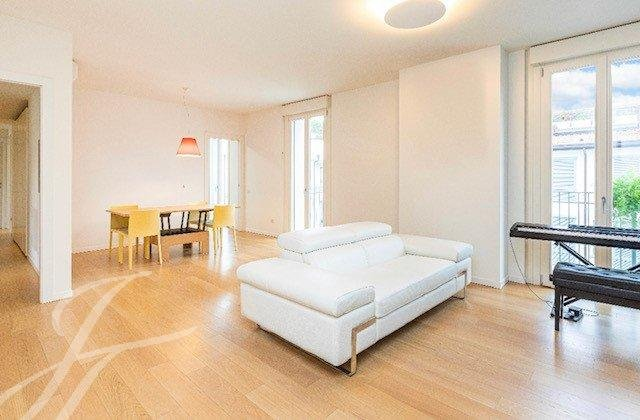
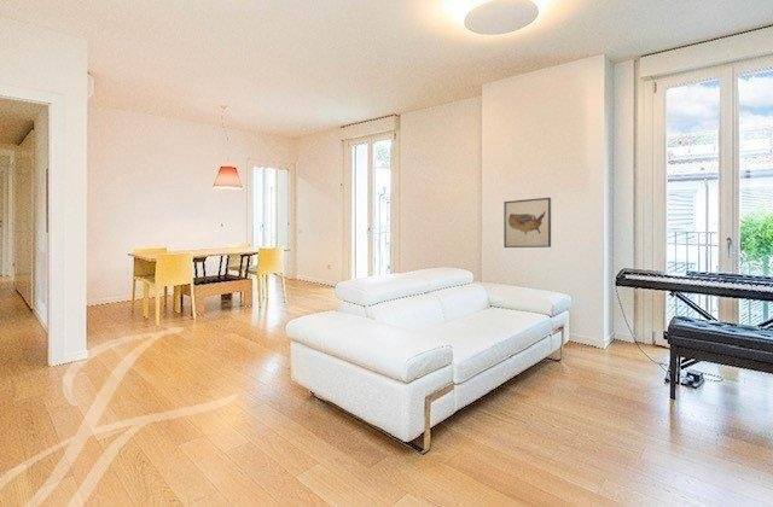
+ wall art (527, 223)
